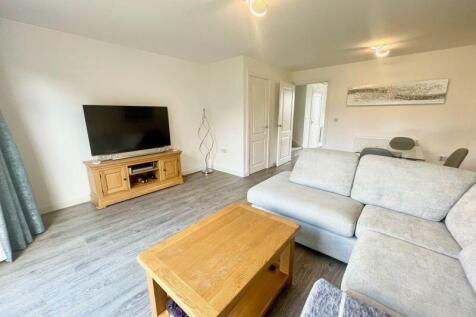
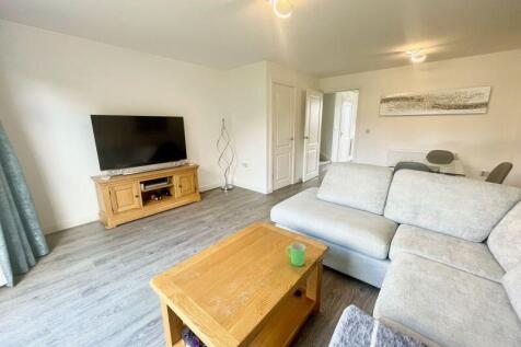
+ mug (294, 253)
